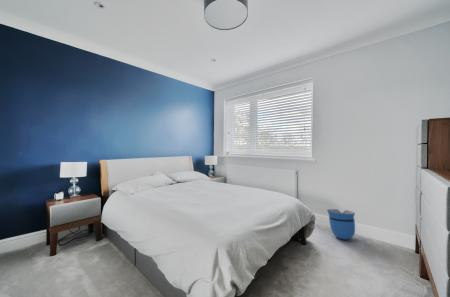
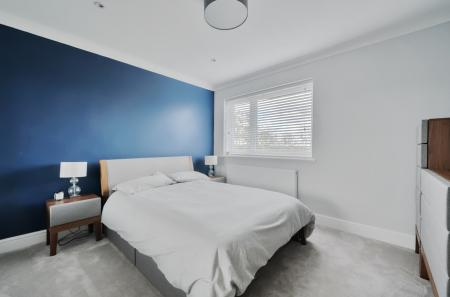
- sun visor (340, 224)
